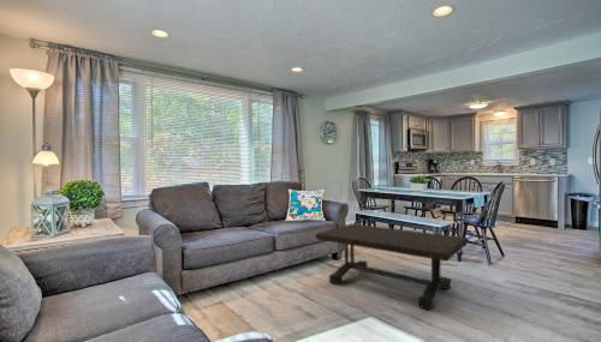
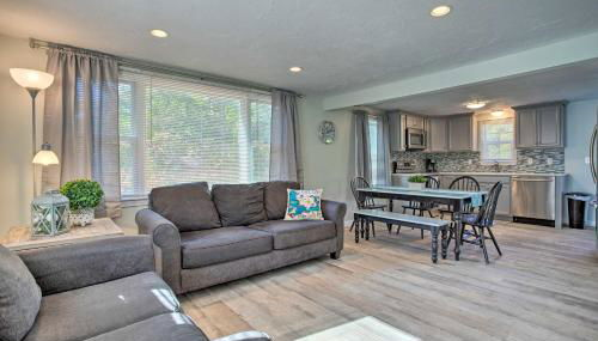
- coffee table (388, 251)
